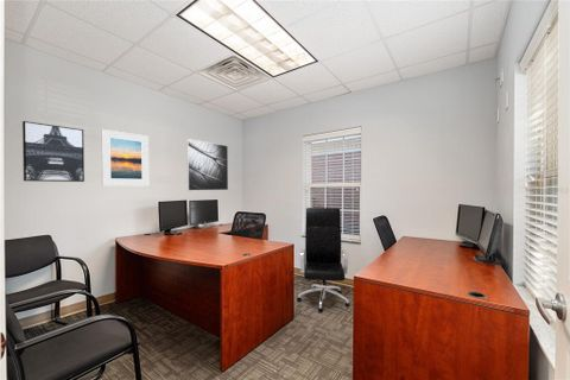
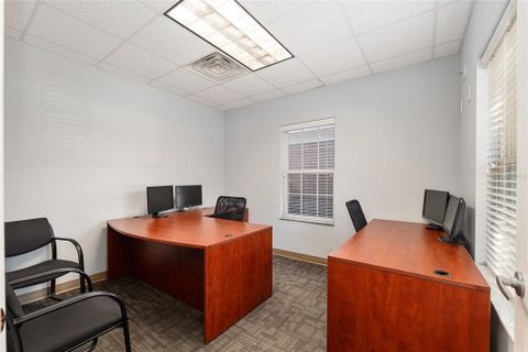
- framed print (126, 159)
- wall art (55, 153)
- office chair (322, 255)
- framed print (209, 166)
